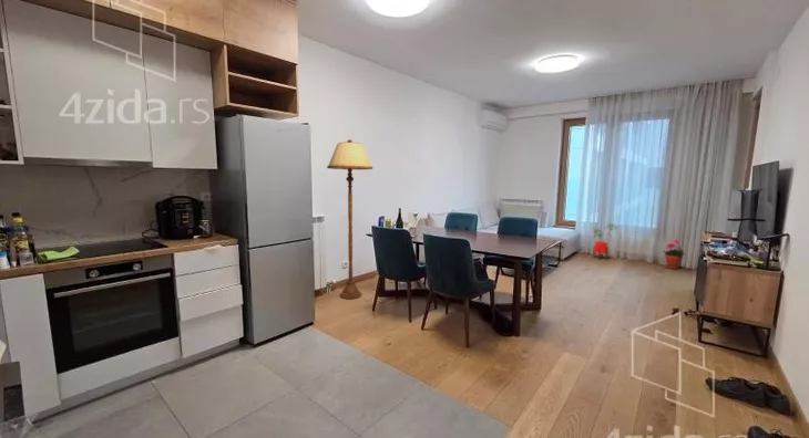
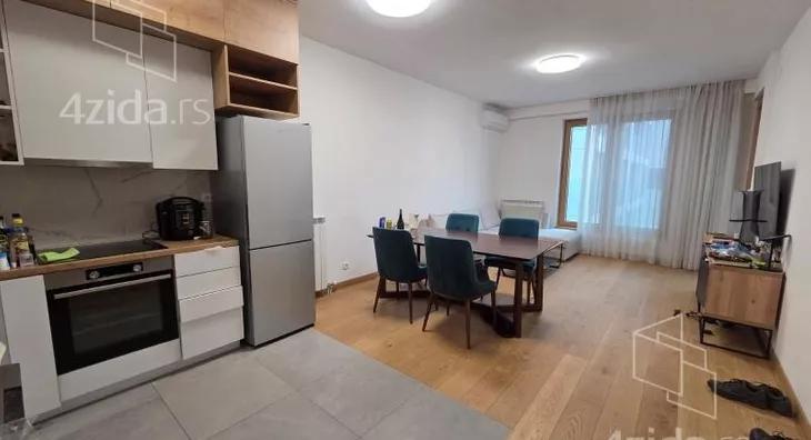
- potted plant (673, 253)
- floor lamp (350, 219)
- house plant (603, 241)
